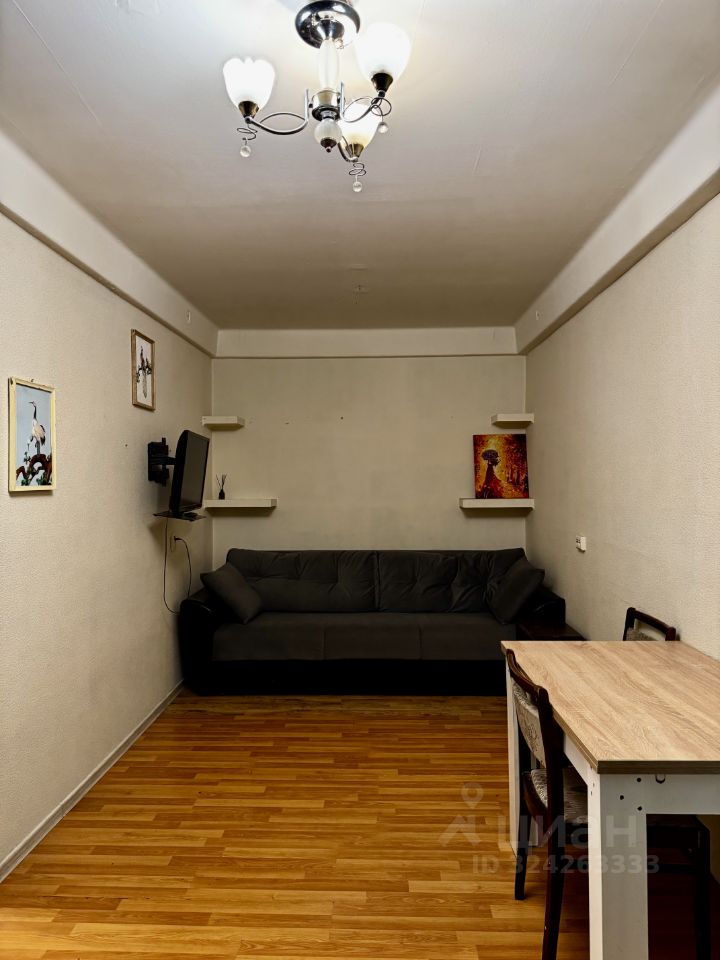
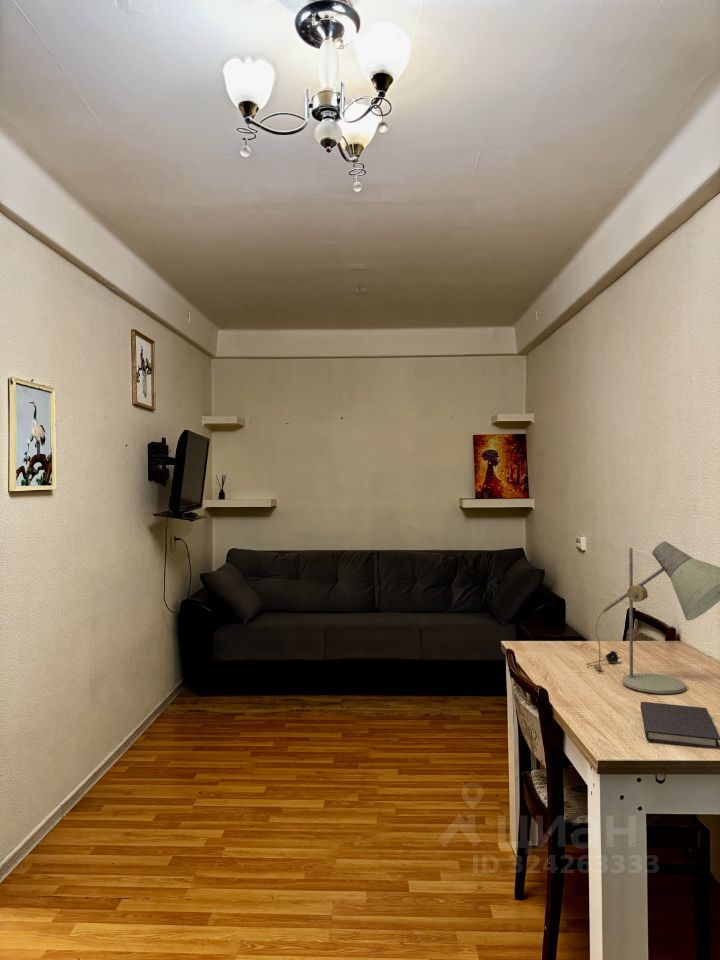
+ diary (677, 723)
+ desk lamp (645, 598)
